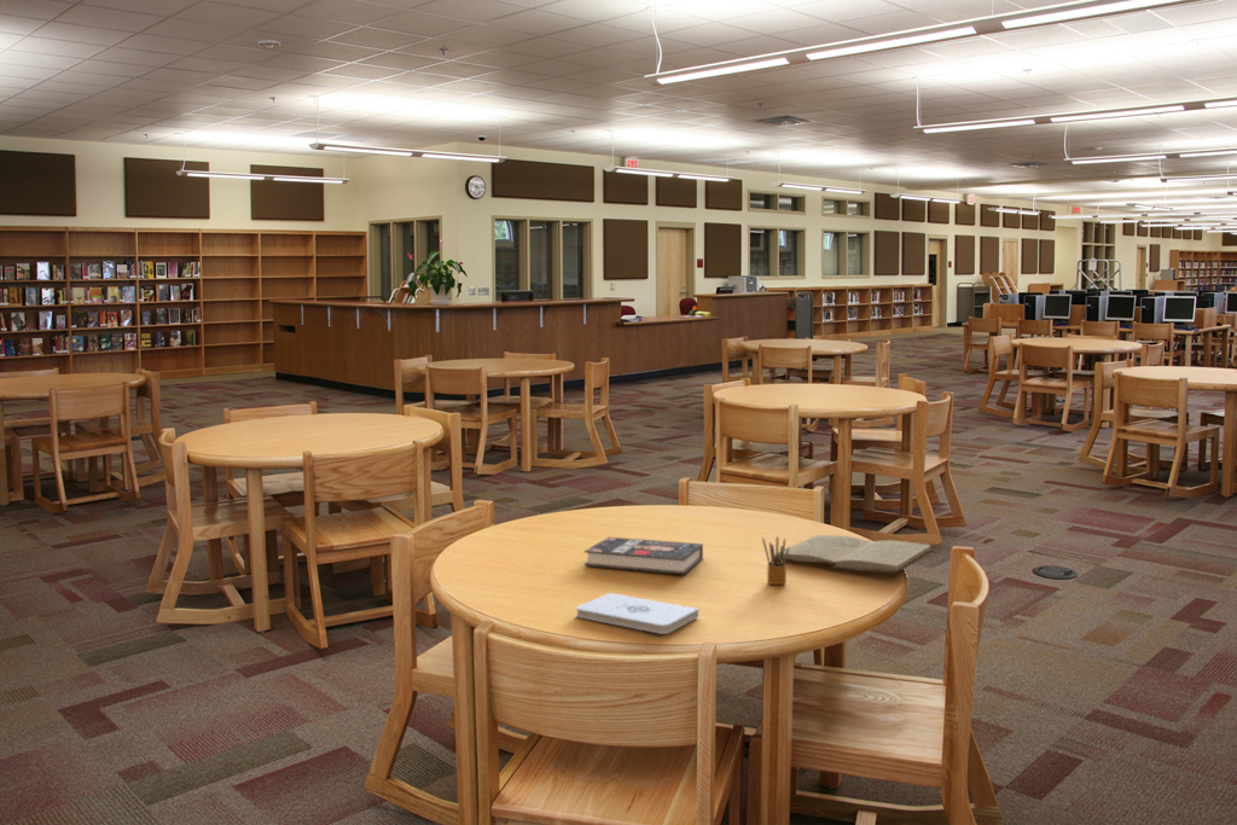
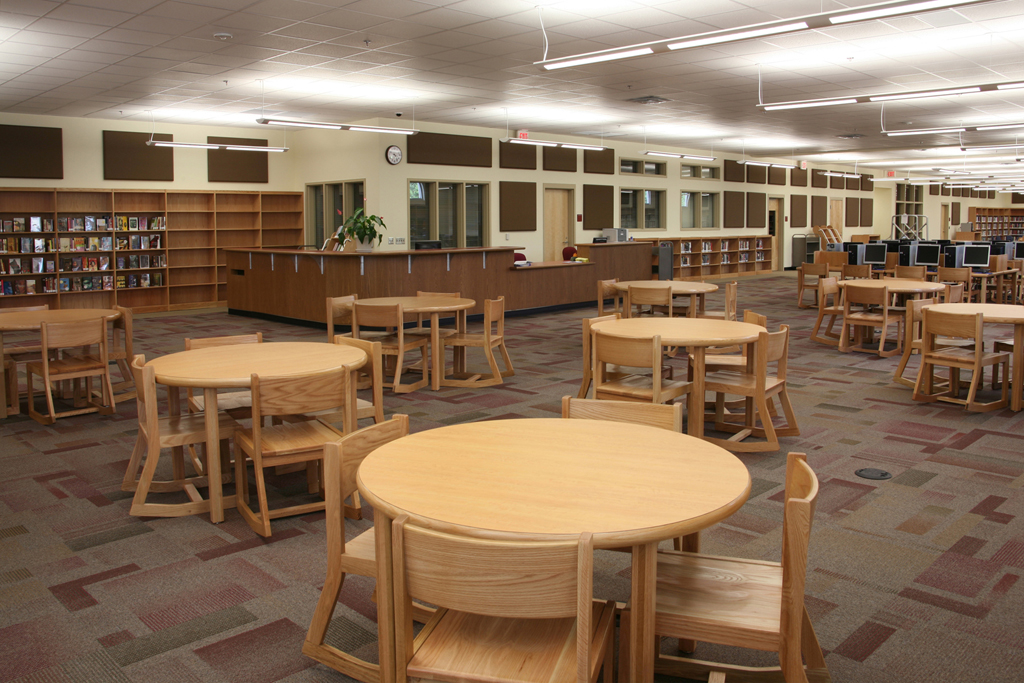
- pencil box (776, 559)
- book (644, 554)
- book (852, 551)
- notepad (635, 612)
